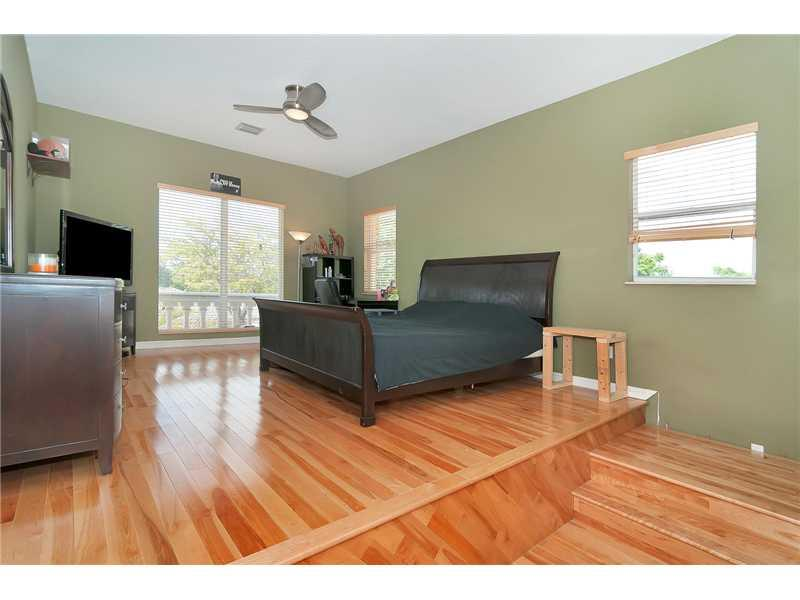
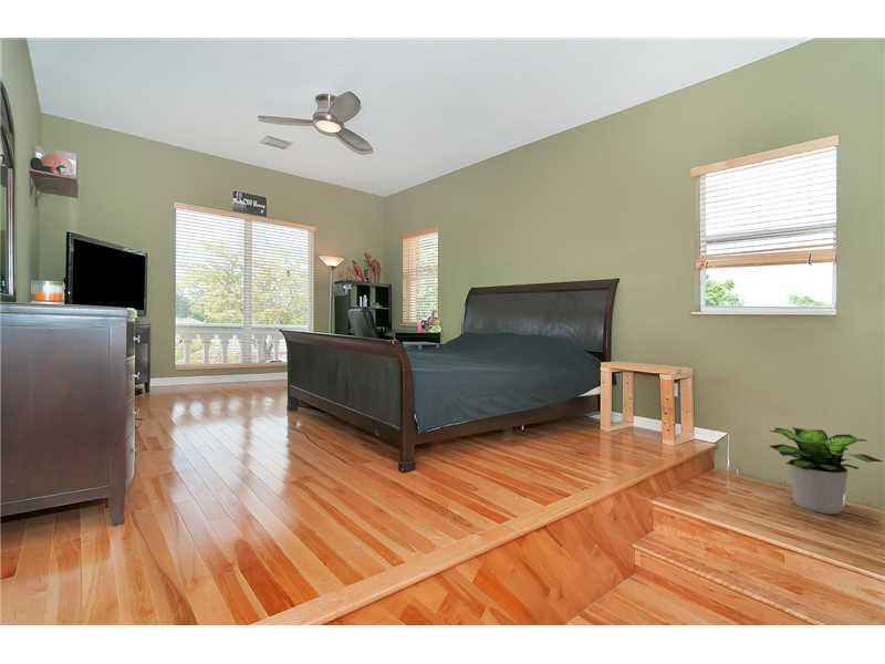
+ potted plant (823, 471)
